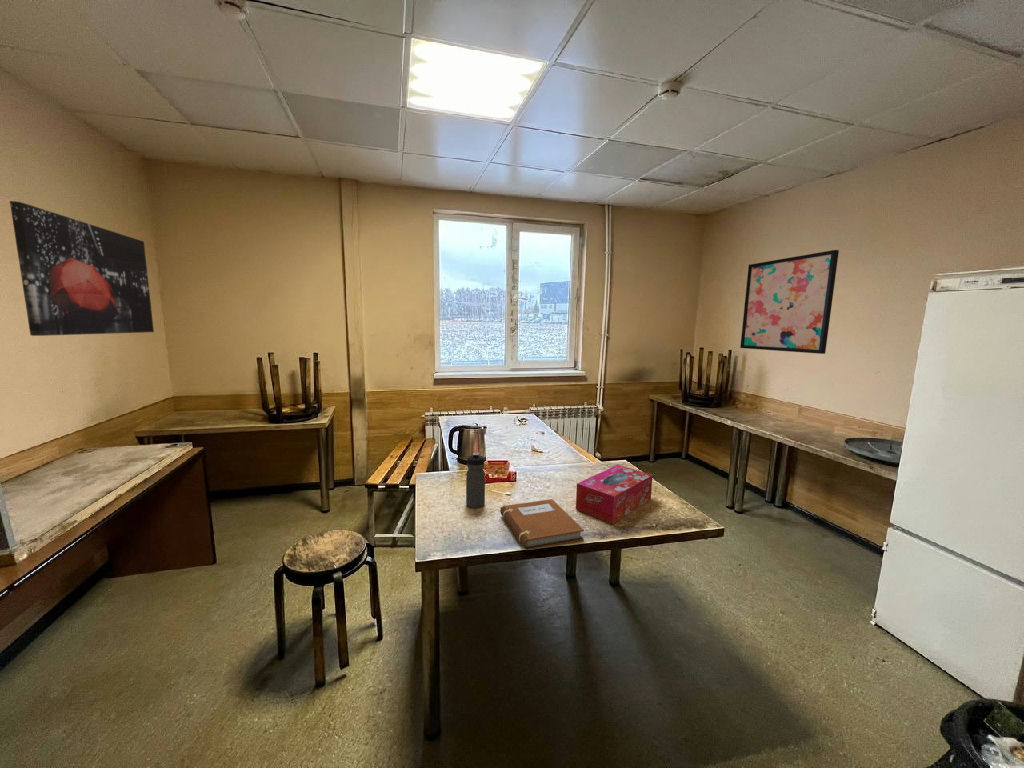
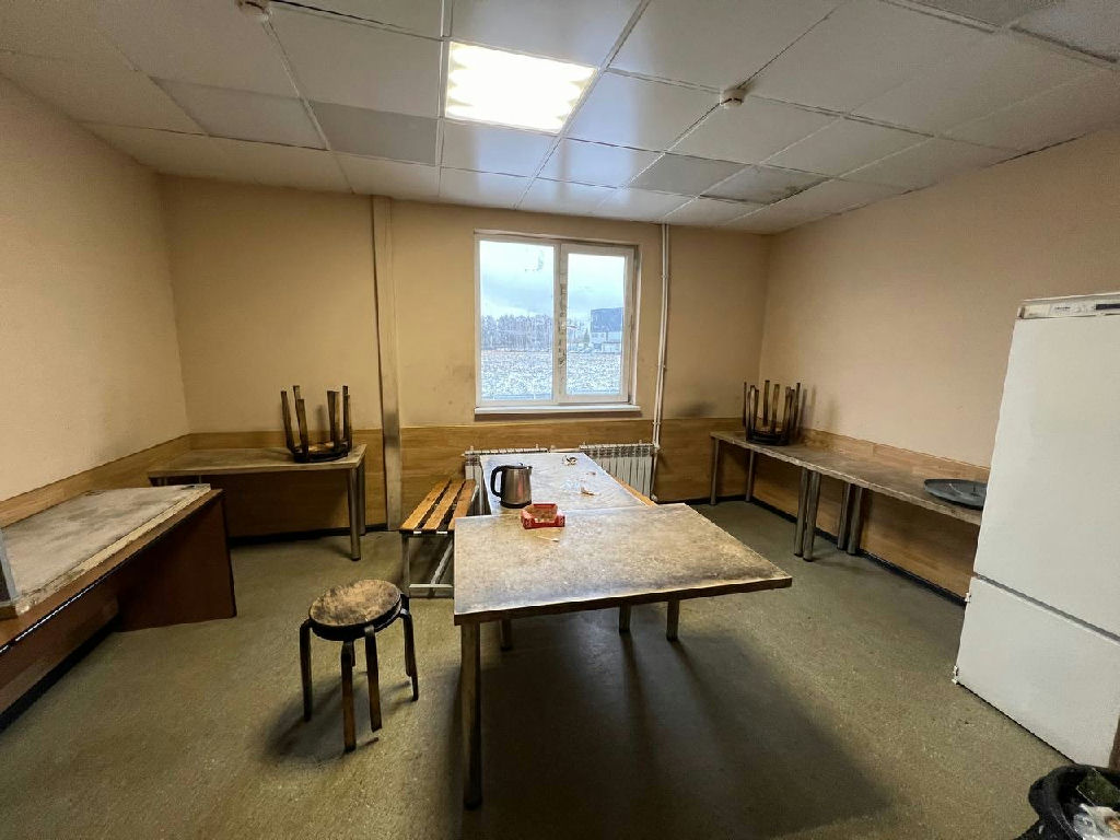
- water bottle (475, 478)
- wall art (783, 305)
- tissue box (615, 491)
- wall art (96, 280)
- notebook (538, 521)
